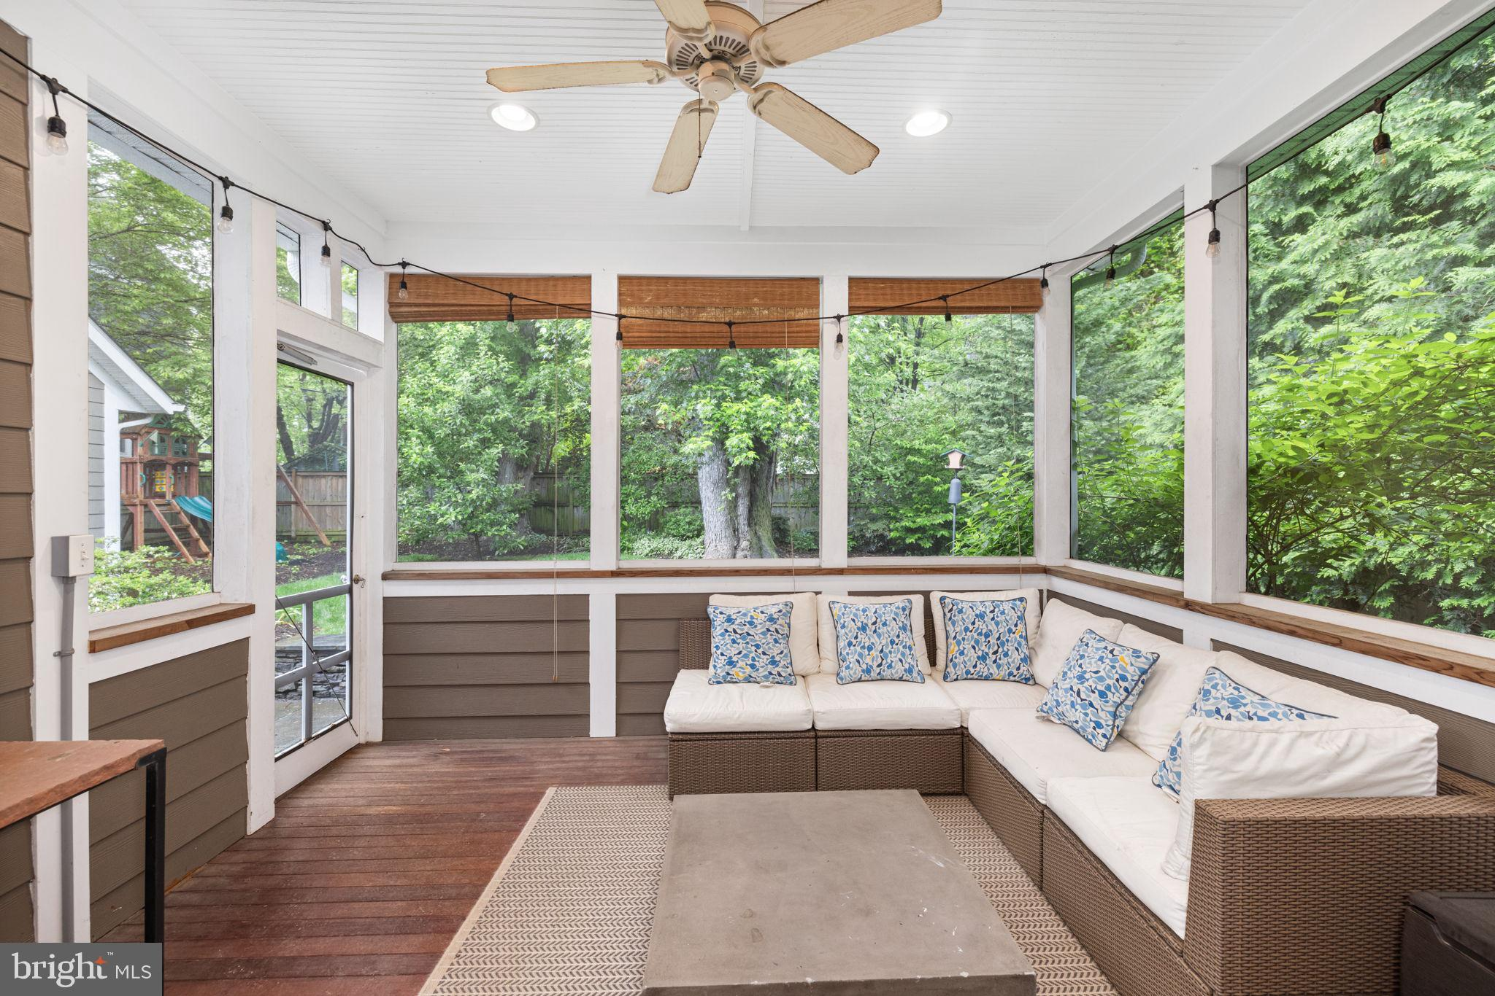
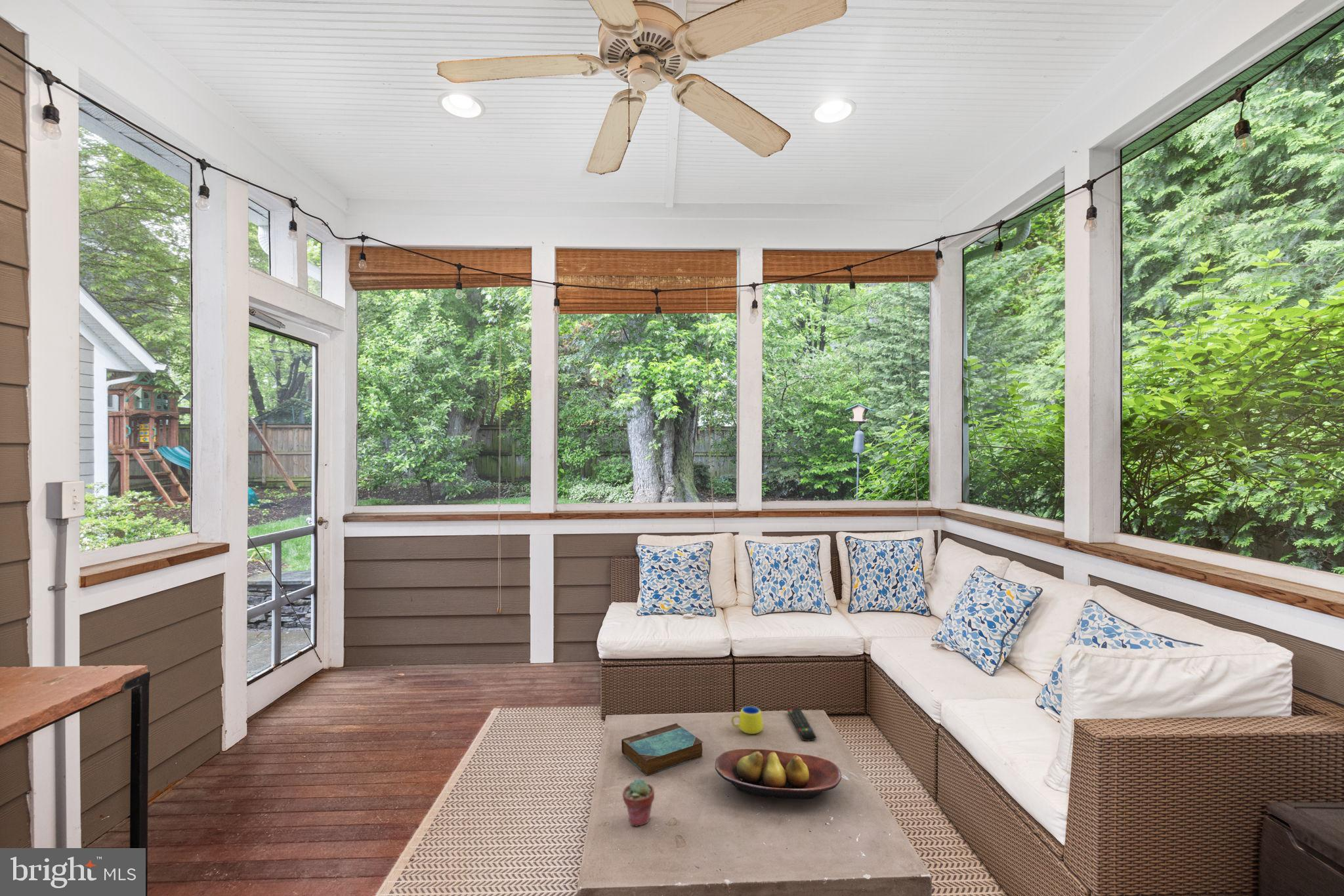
+ fruit bowl (777, 769)
+ book (662, 747)
+ potted succulent (639, 799)
+ remote control (801, 723)
+ mug (747, 720)
